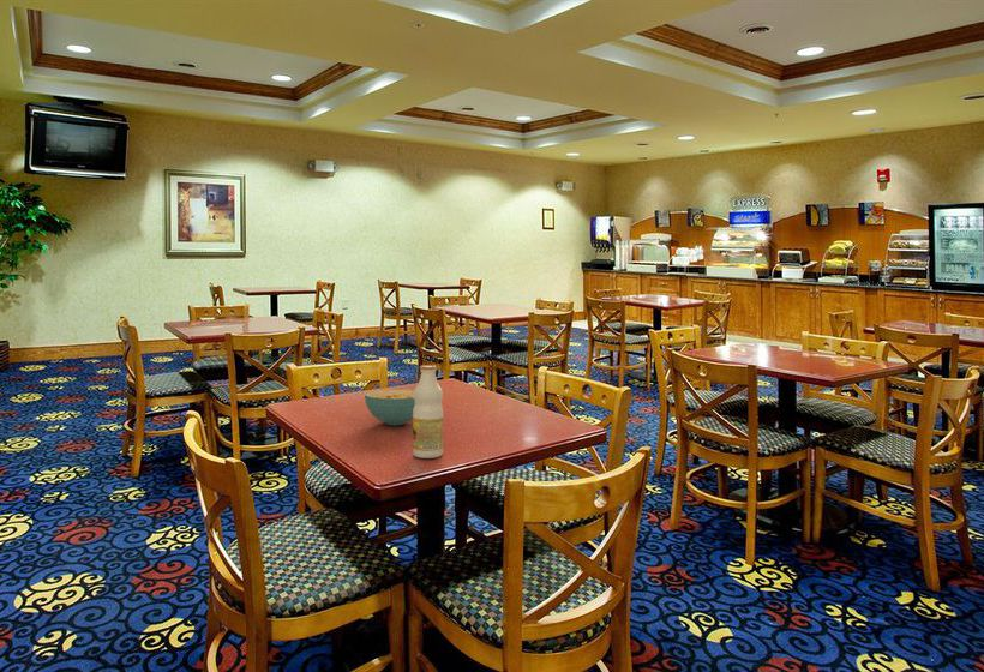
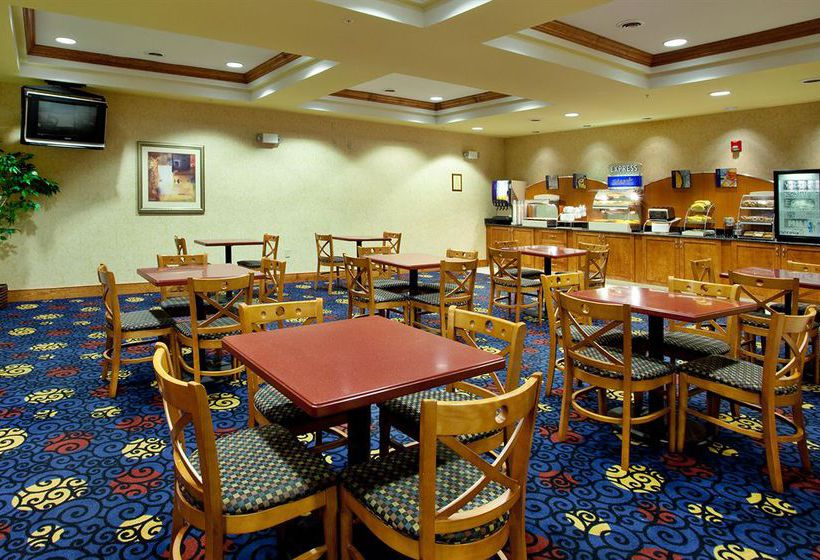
- juice bottle (427, 410)
- cereal bowl (395, 408)
